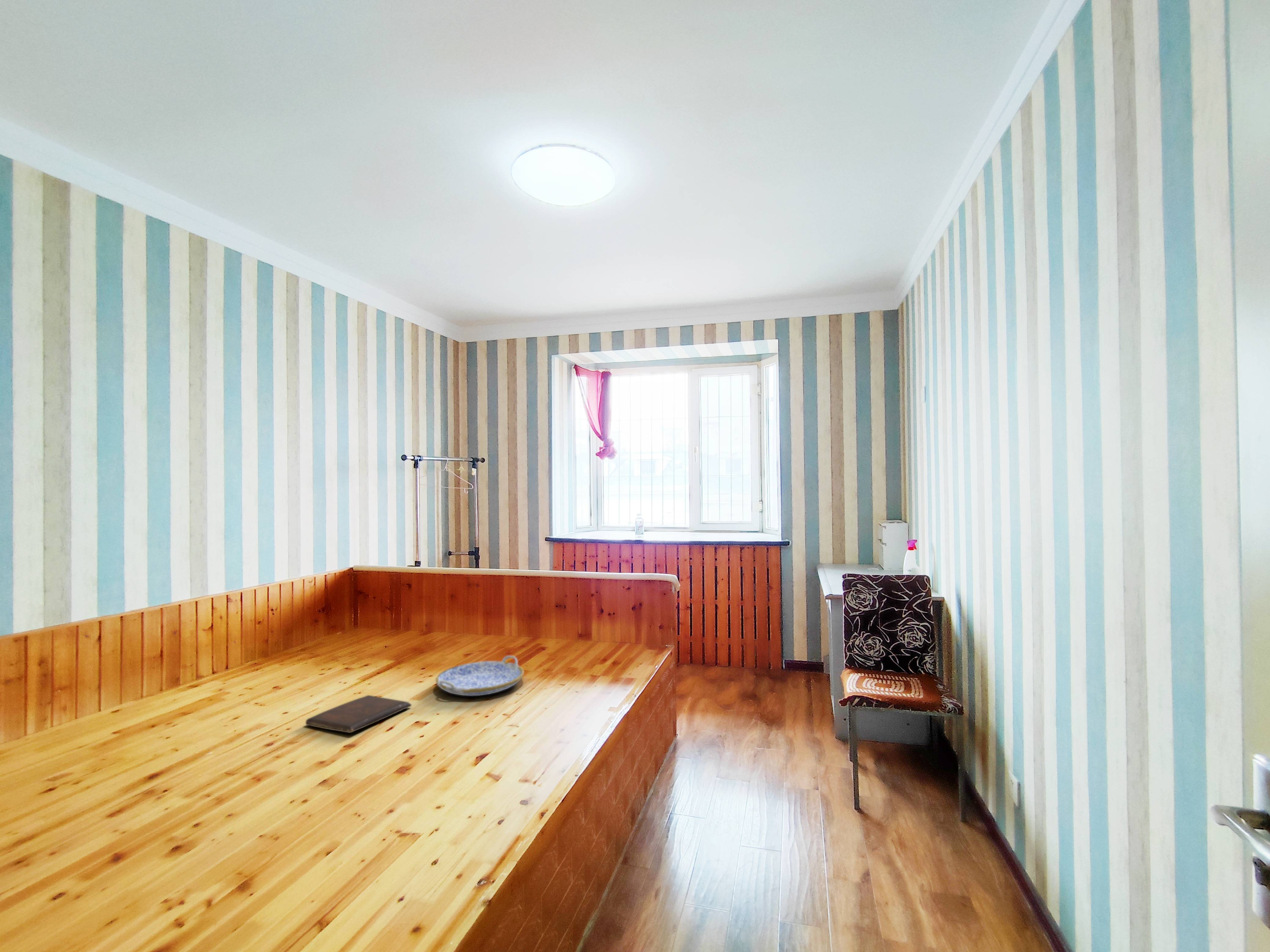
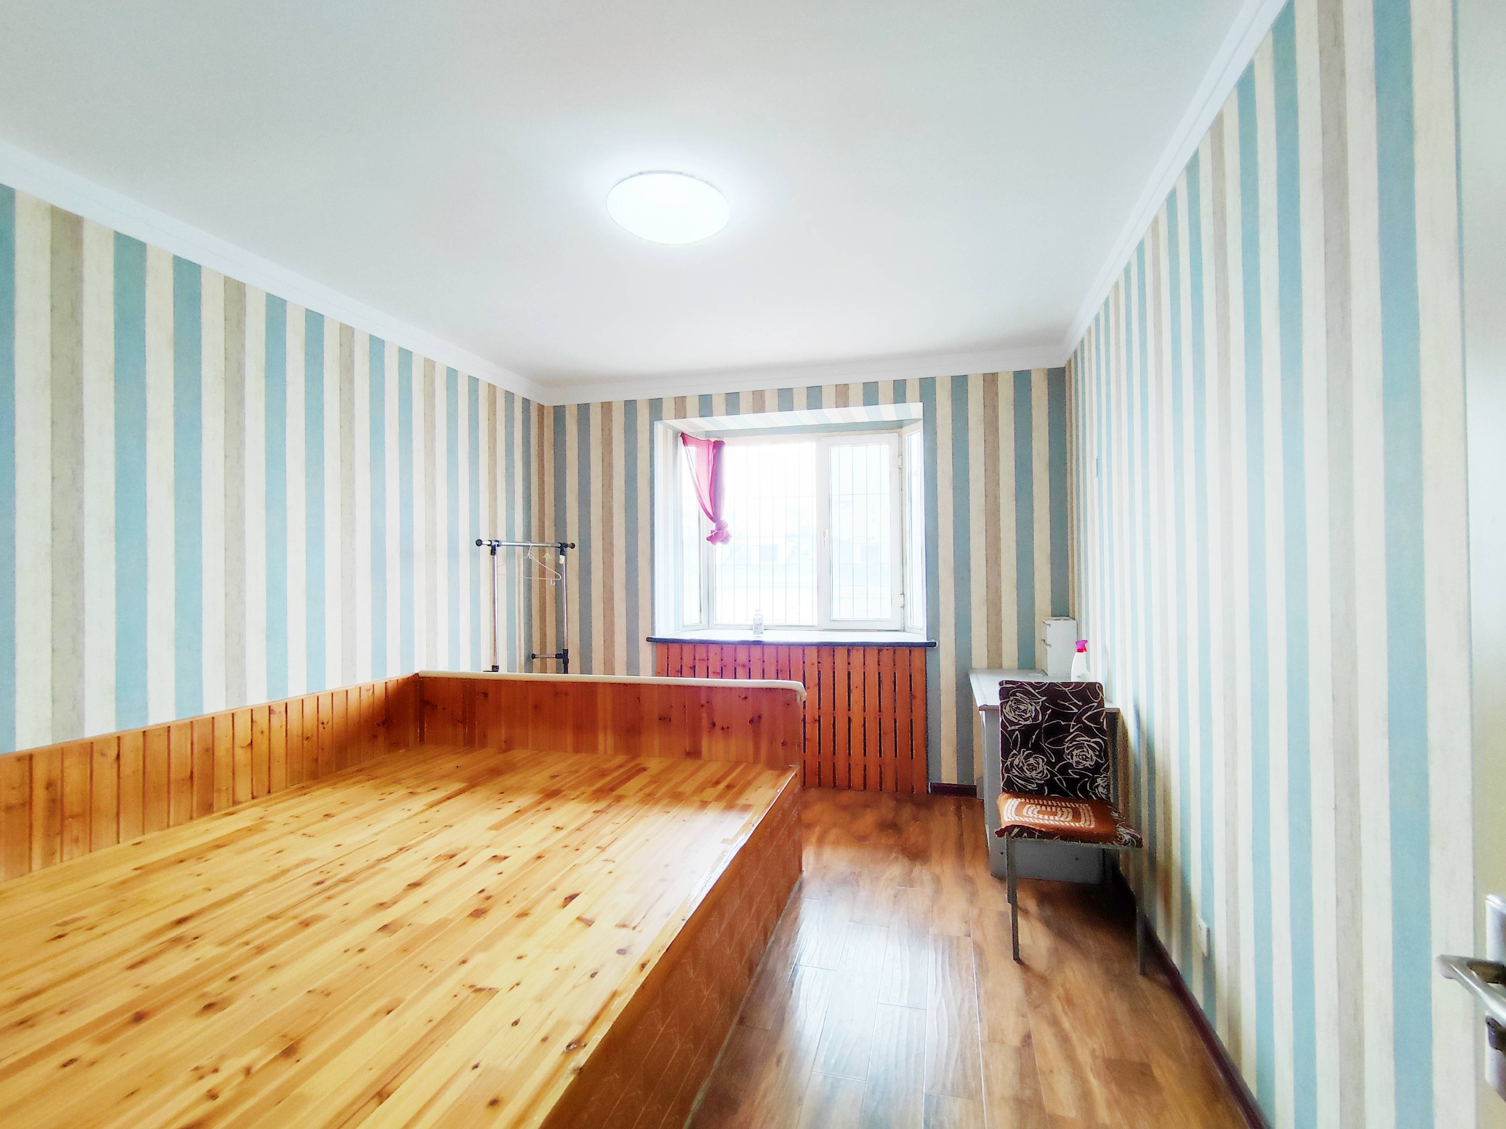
- serving tray (481, 676)
- book (360, 712)
